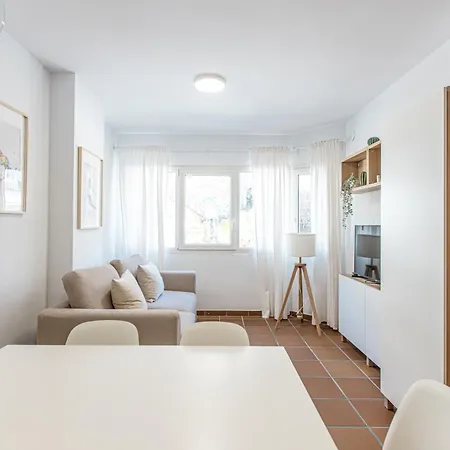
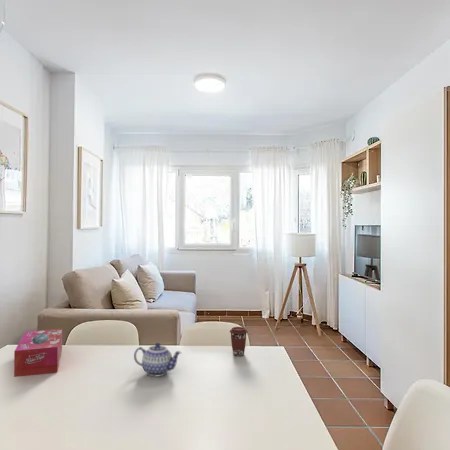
+ tissue box (40, 350)
+ teapot (157, 357)
+ coffee cup (238, 341)
